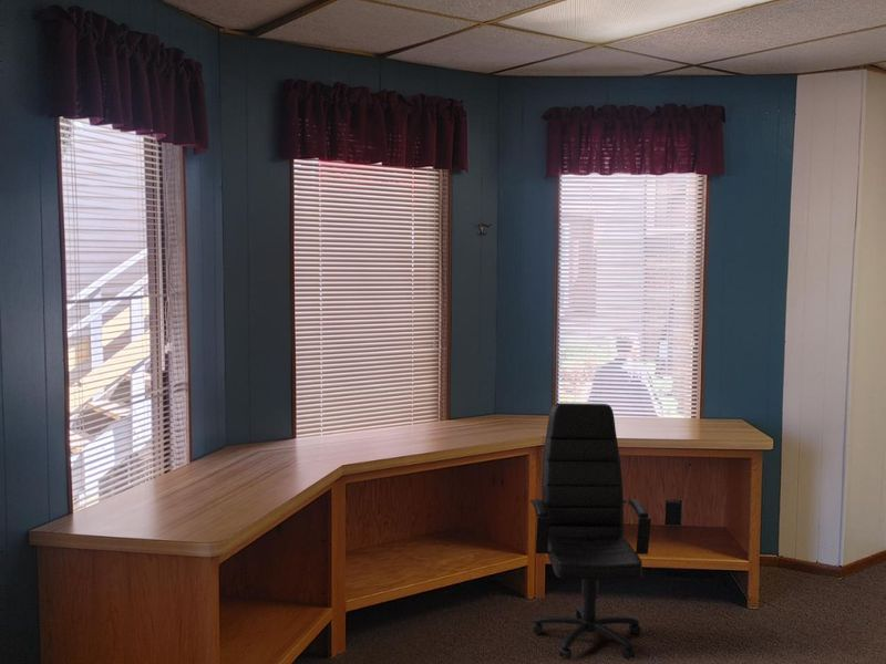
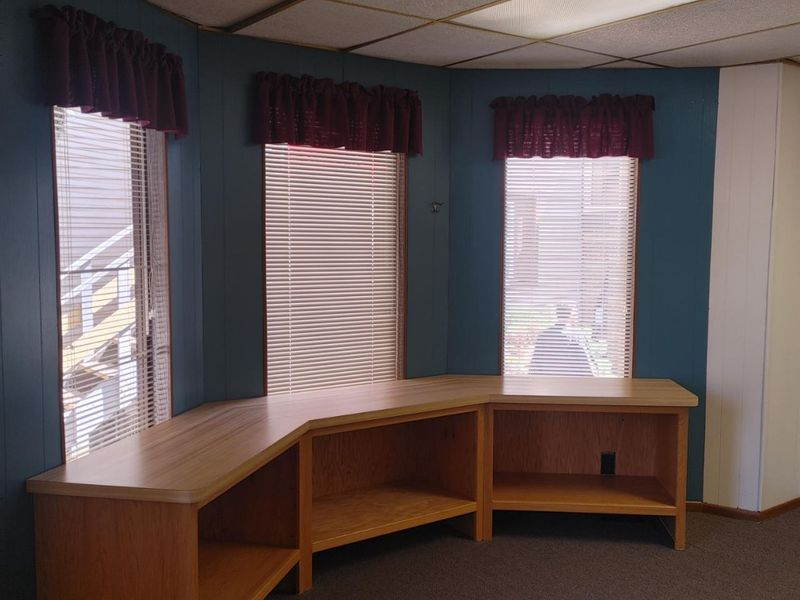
- office chair (588, 523)
